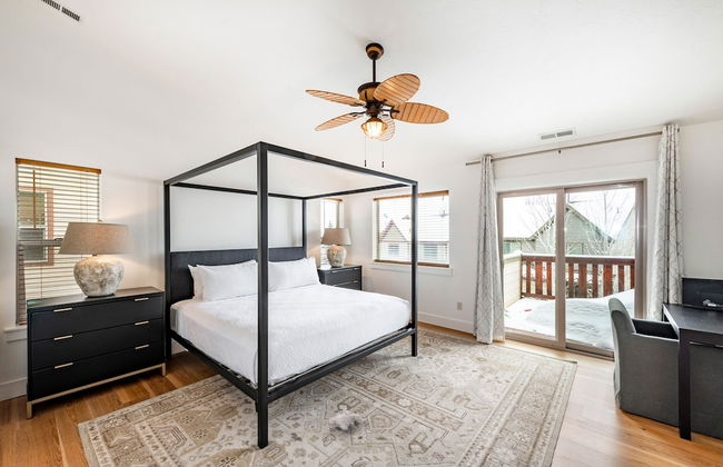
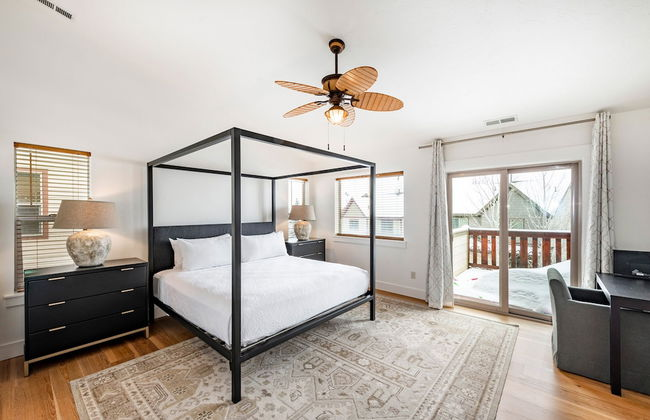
- plush toy (353, 424)
